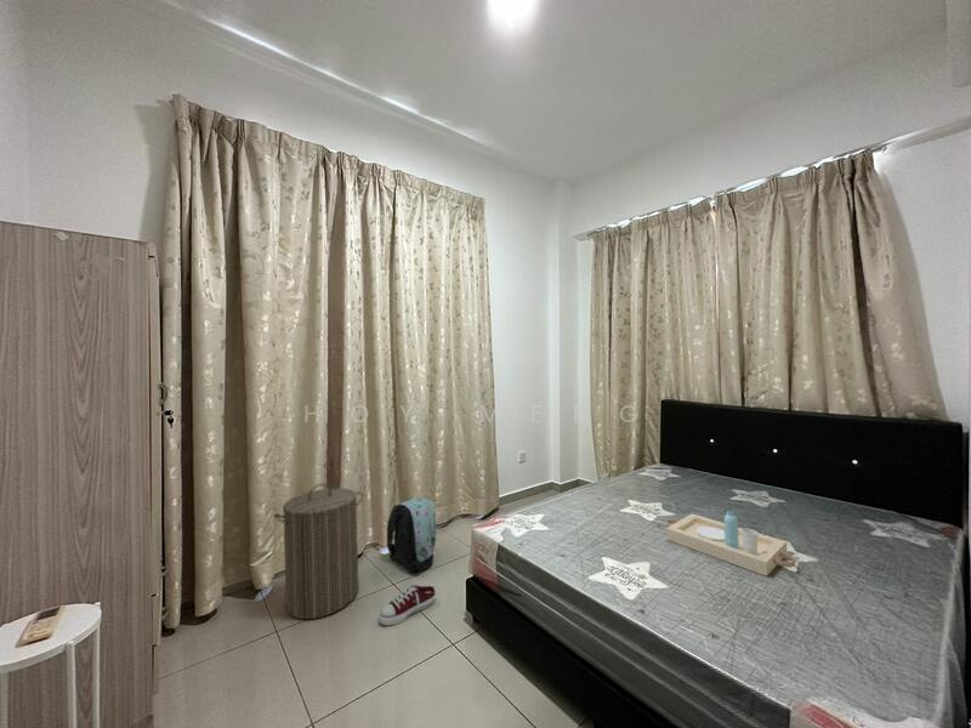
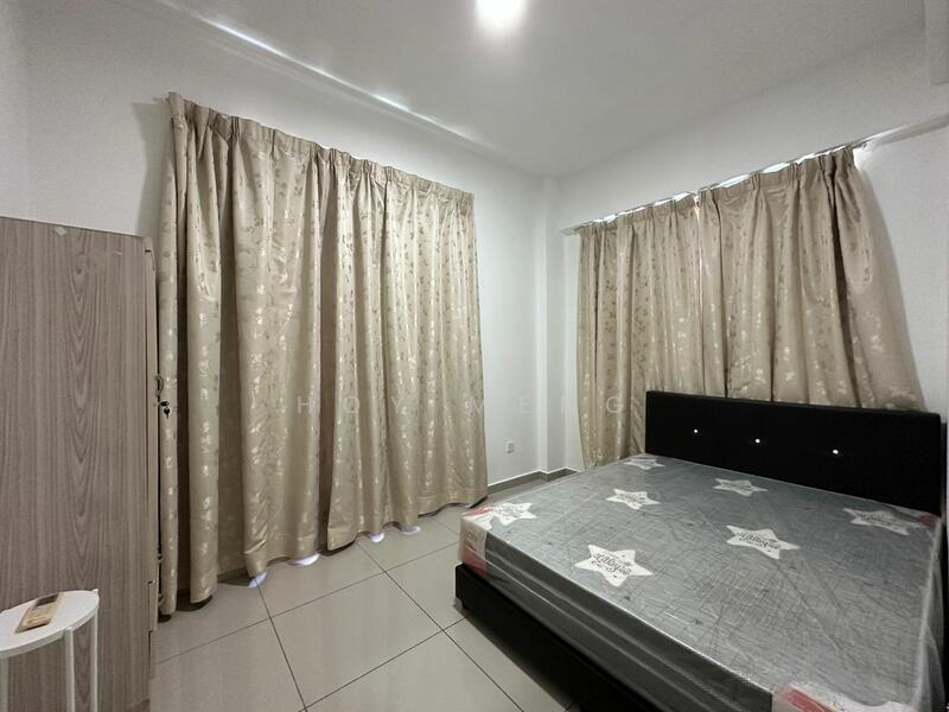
- laundry hamper (322, 540)
- backpack (413, 529)
- serving tray (722, 525)
- shoe (408, 599)
